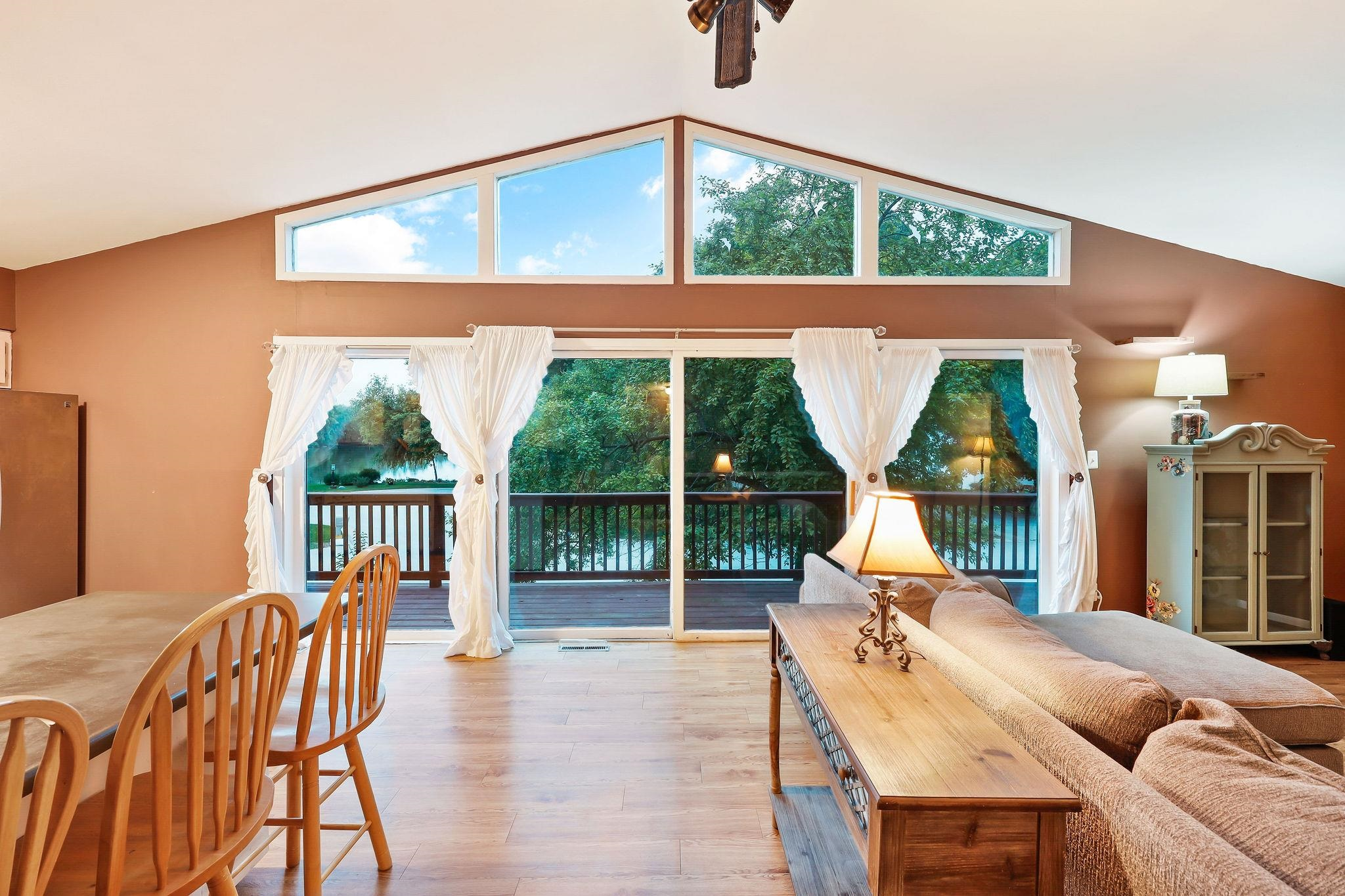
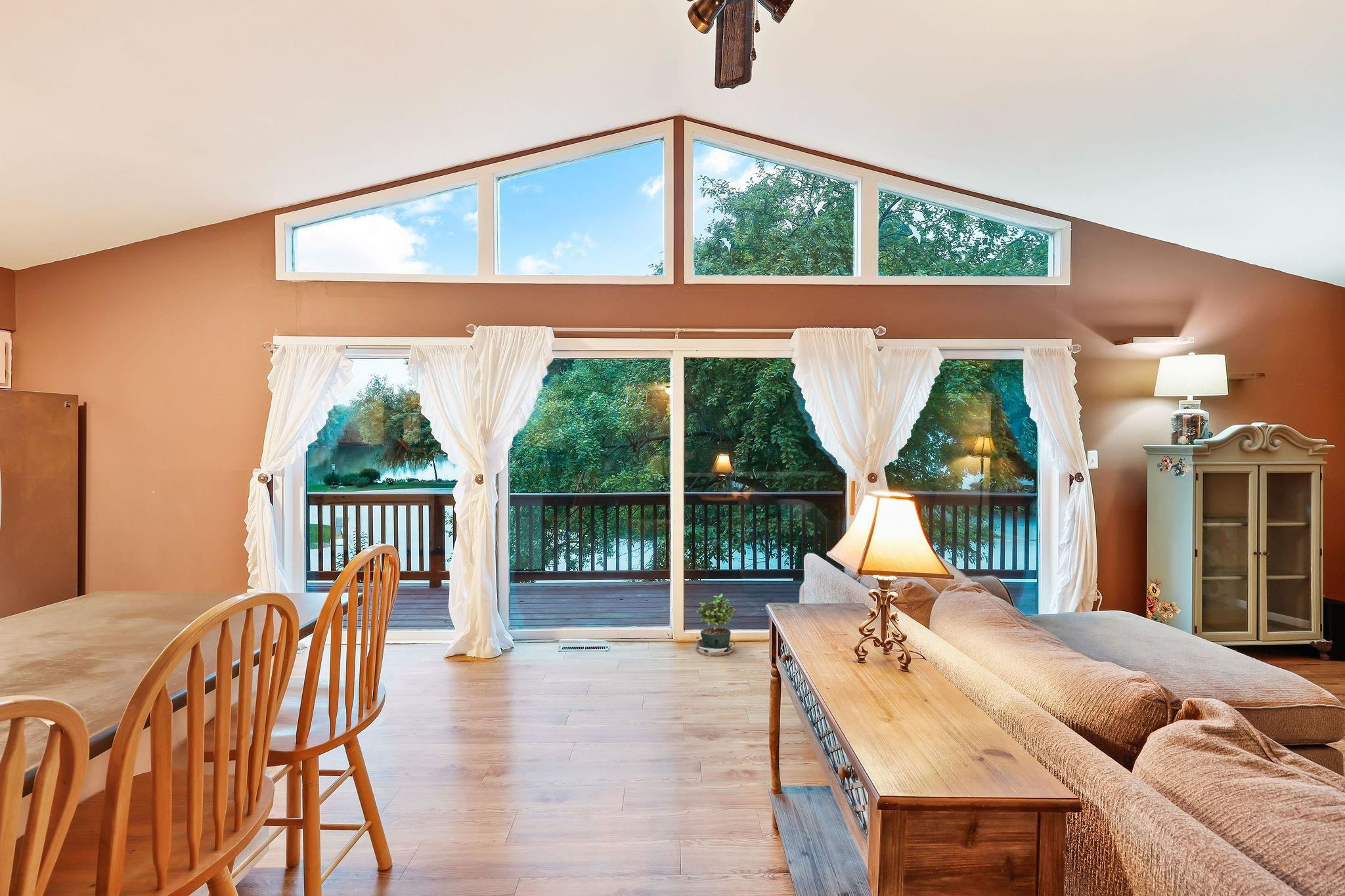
+ potted plant (718, 623)
